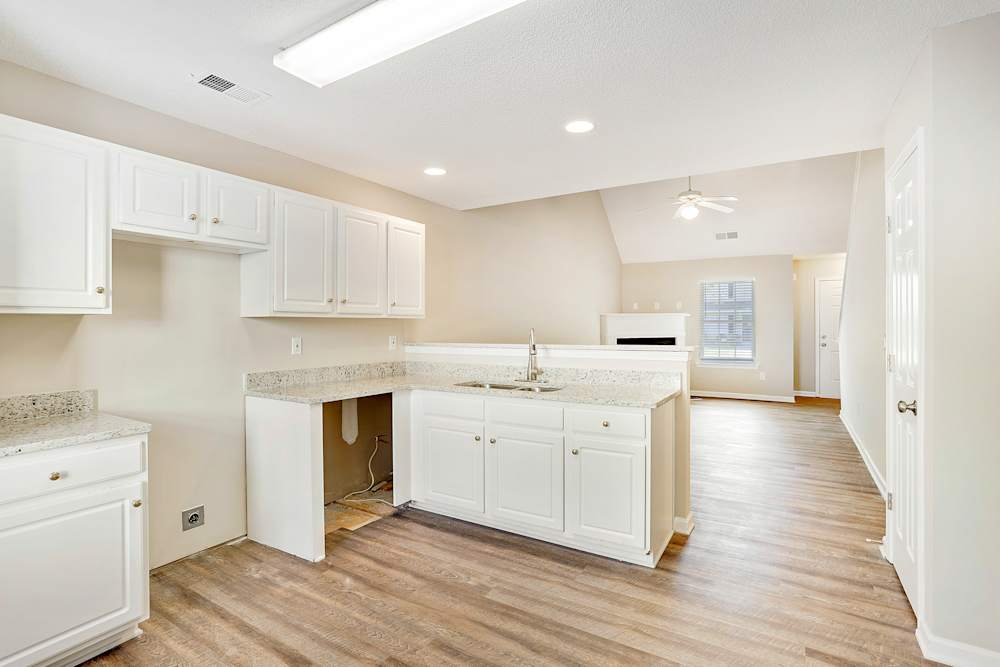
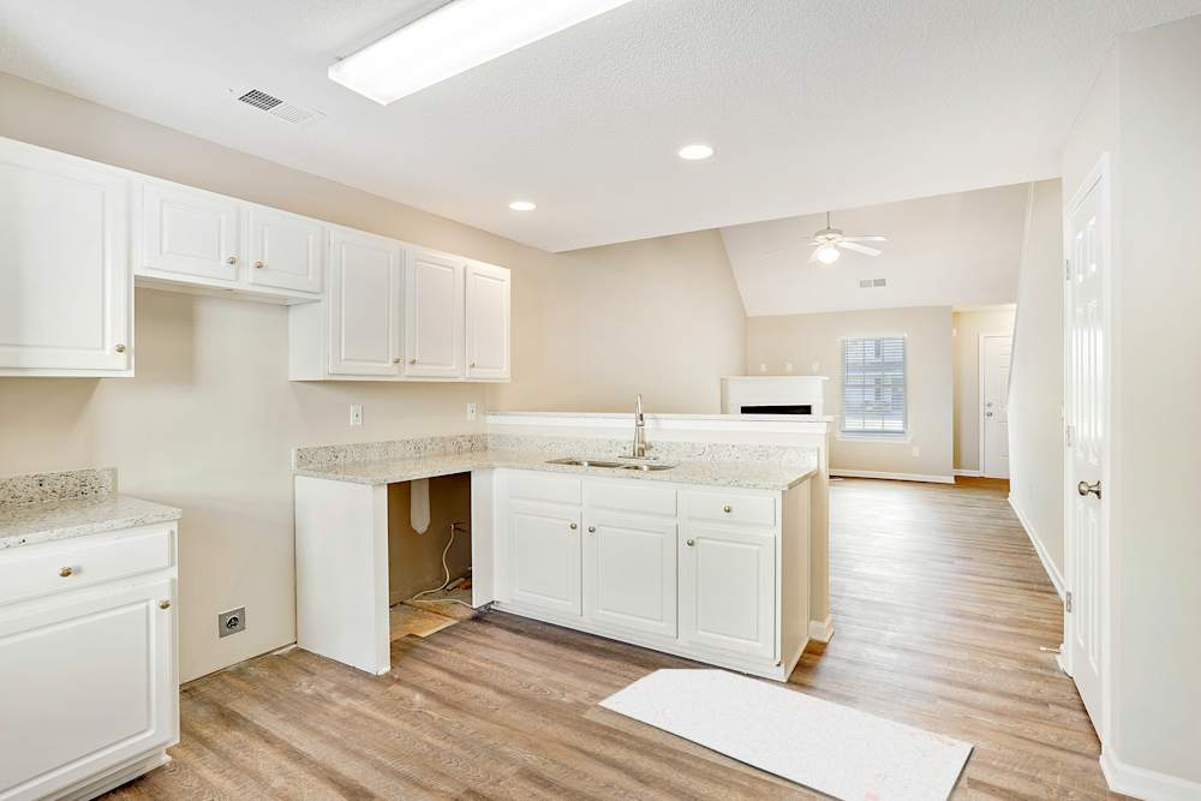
+ rug (772, 723)
